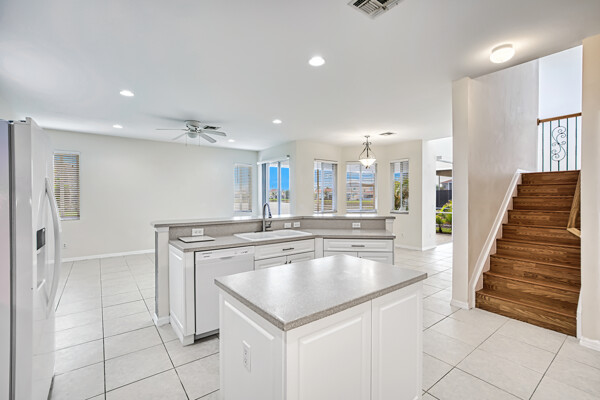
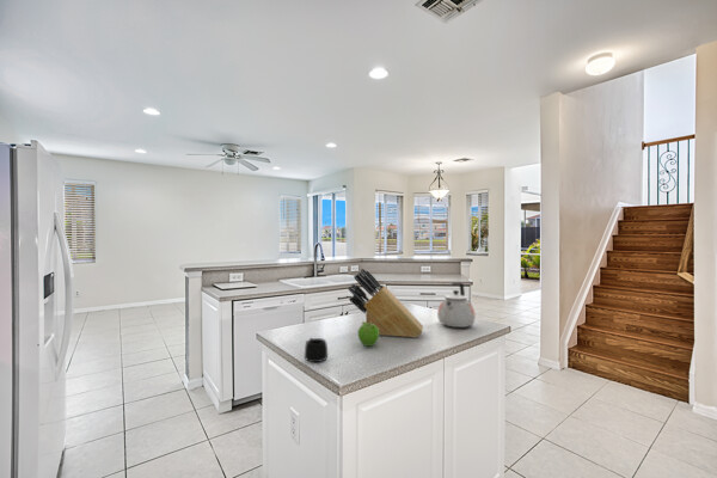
+ kettle (455, 304)
+ fruit (368, 332)
+ mug (314, 348)
+ knife block (385, 300)
